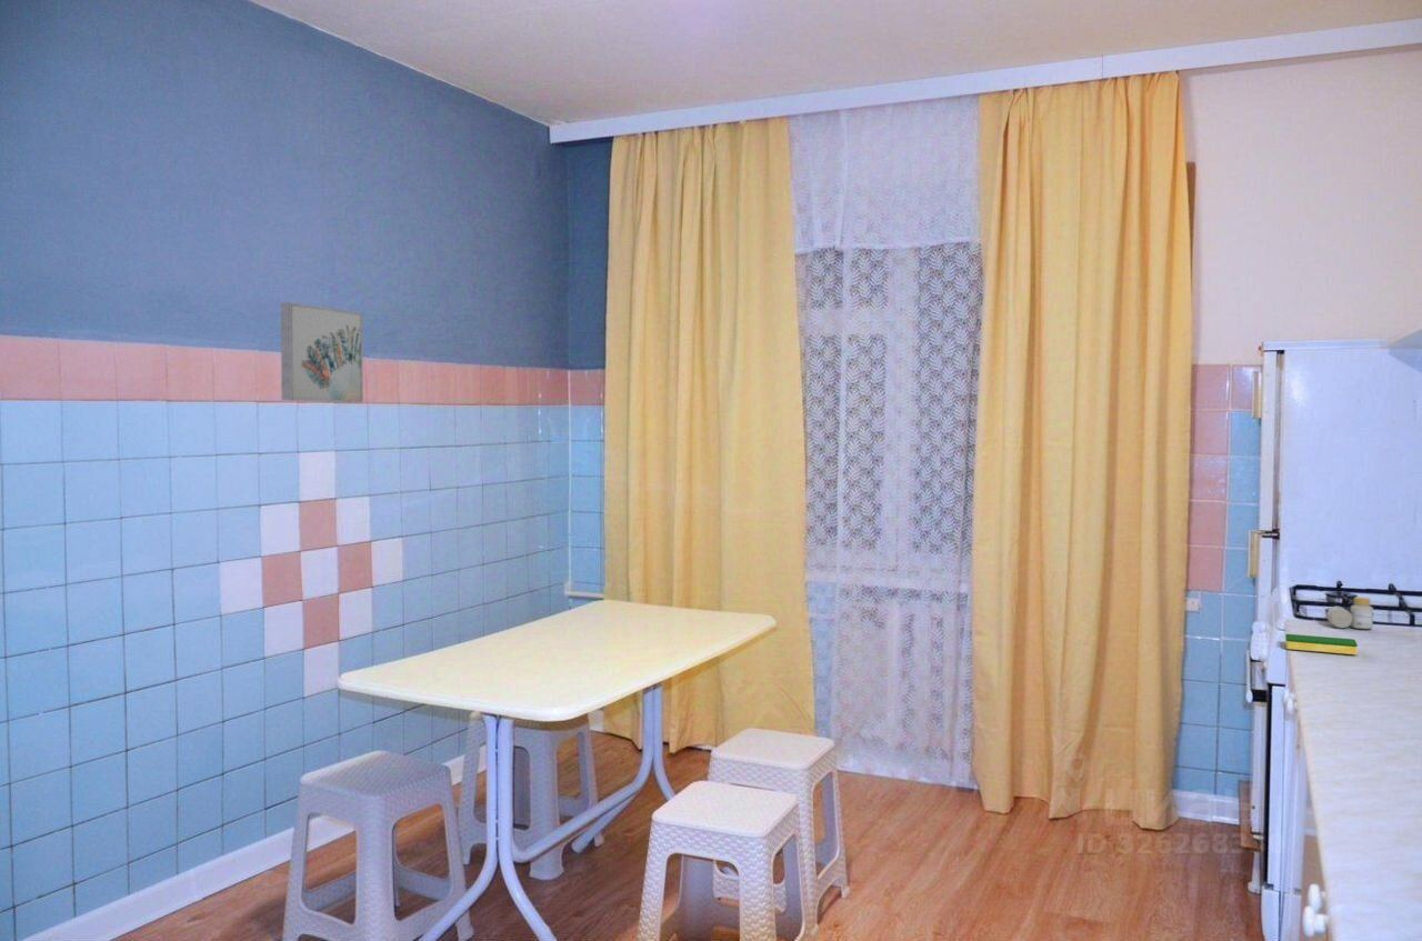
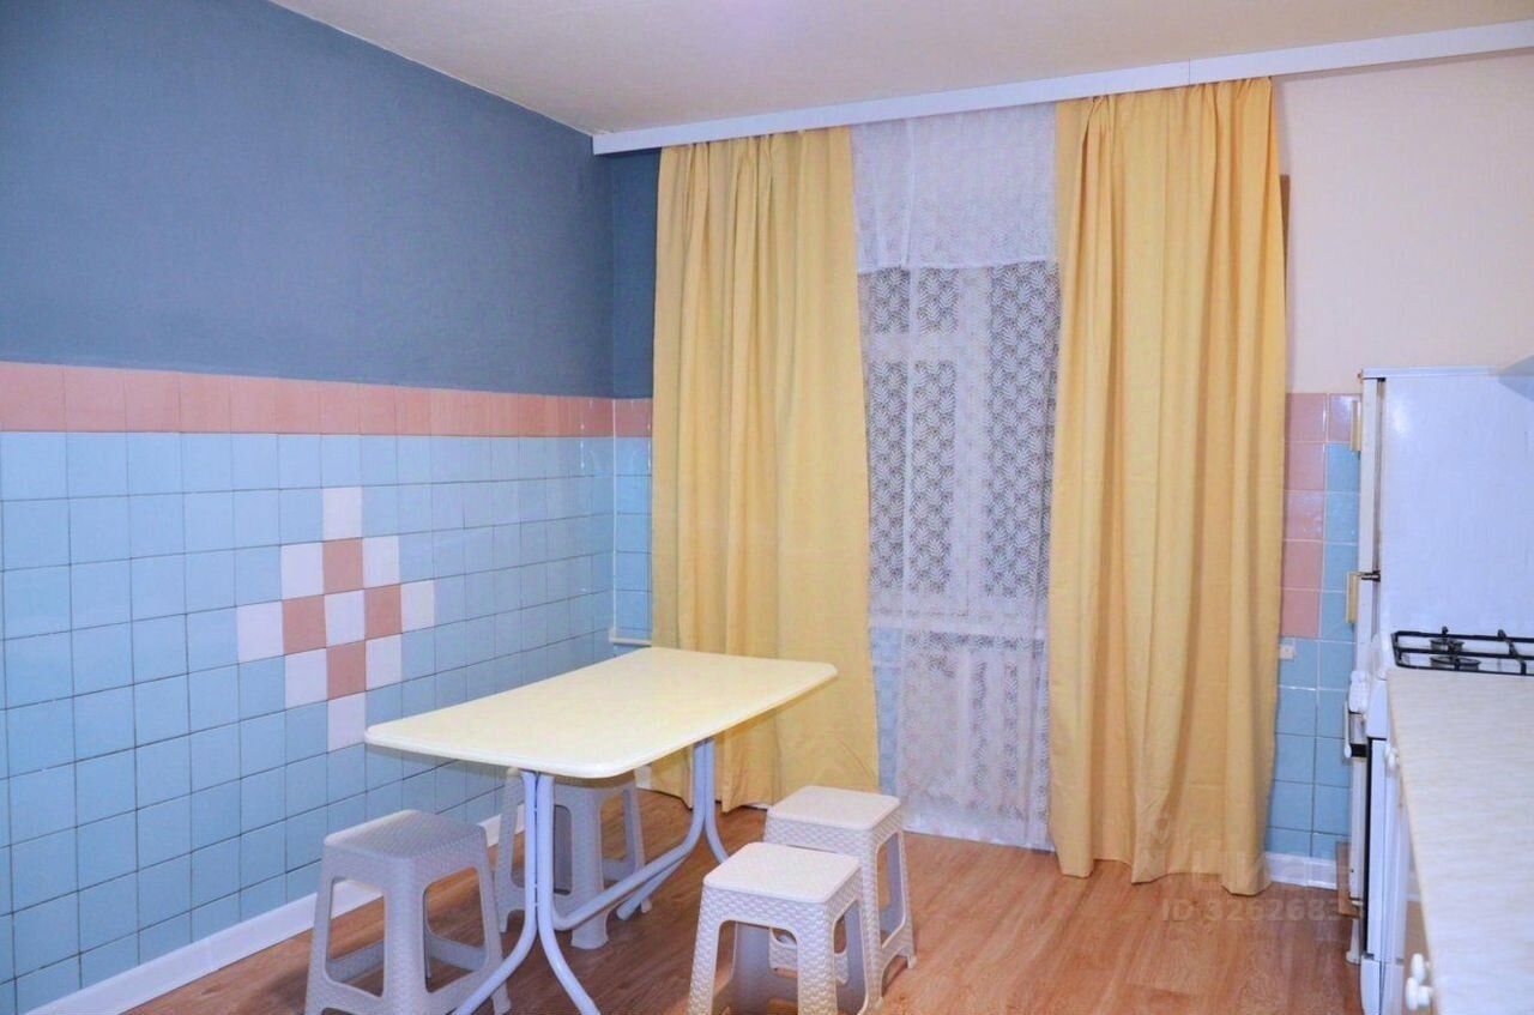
- wall art (323, 354)
- dish sponge (1320, 643)
- pill bottle (1349, 612)
